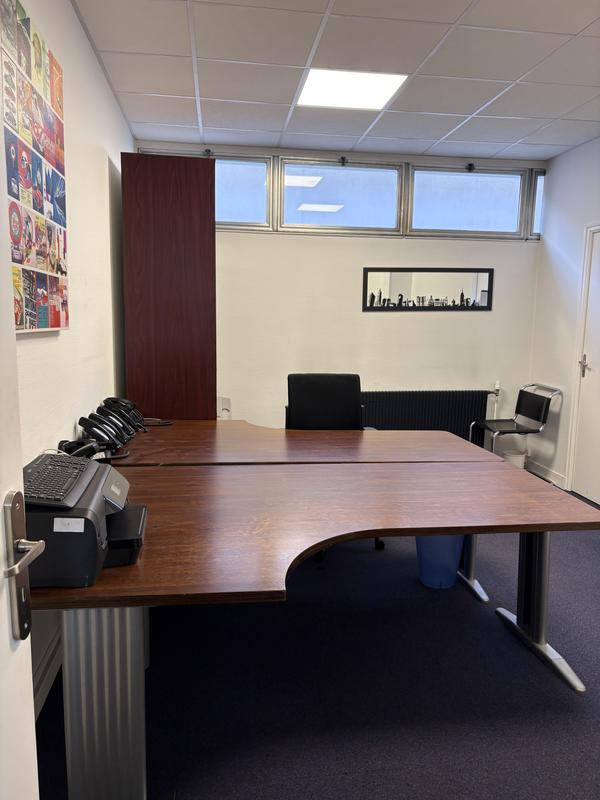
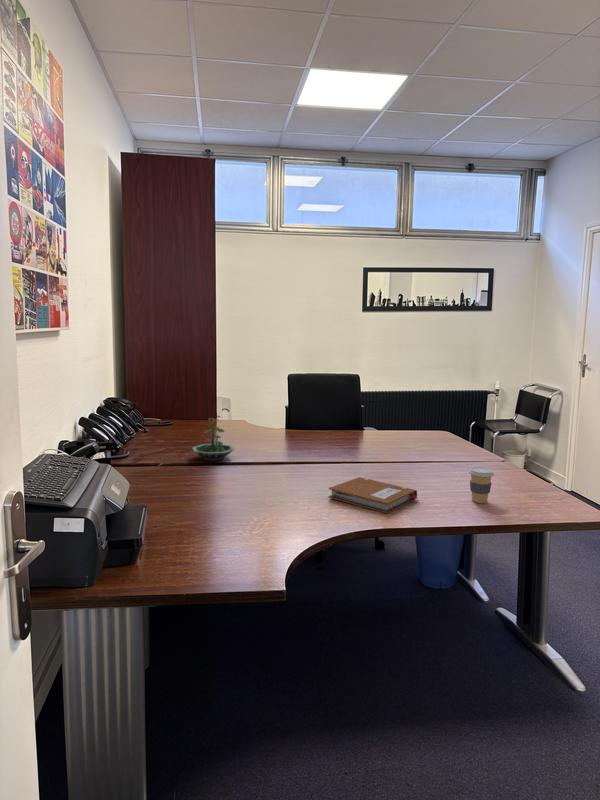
+ terrarium (212, 426)
+ coffee cup (480, 485)
+ notebook (374, 493)
